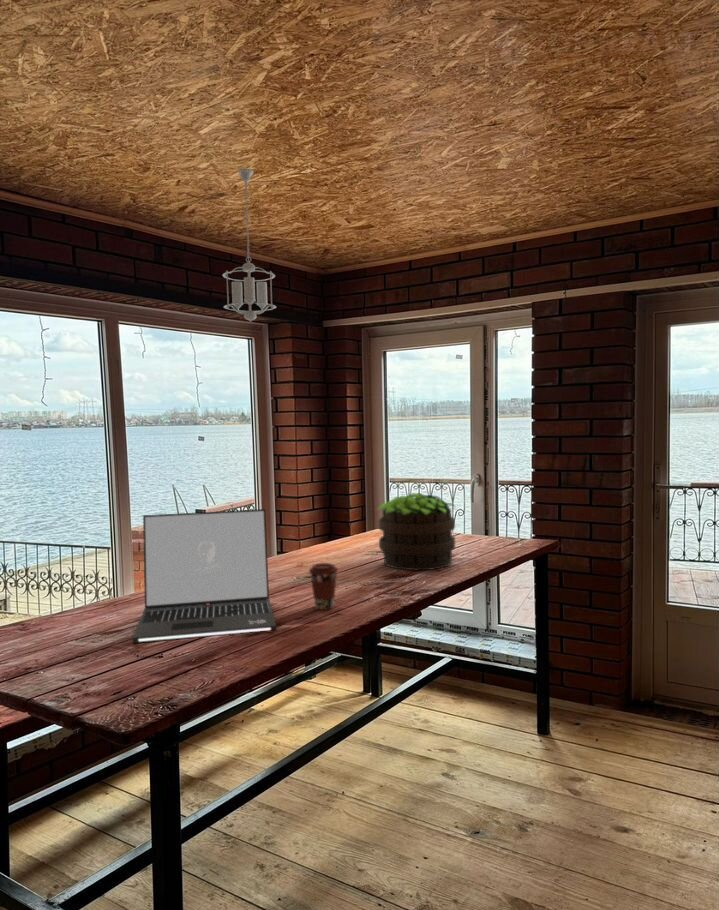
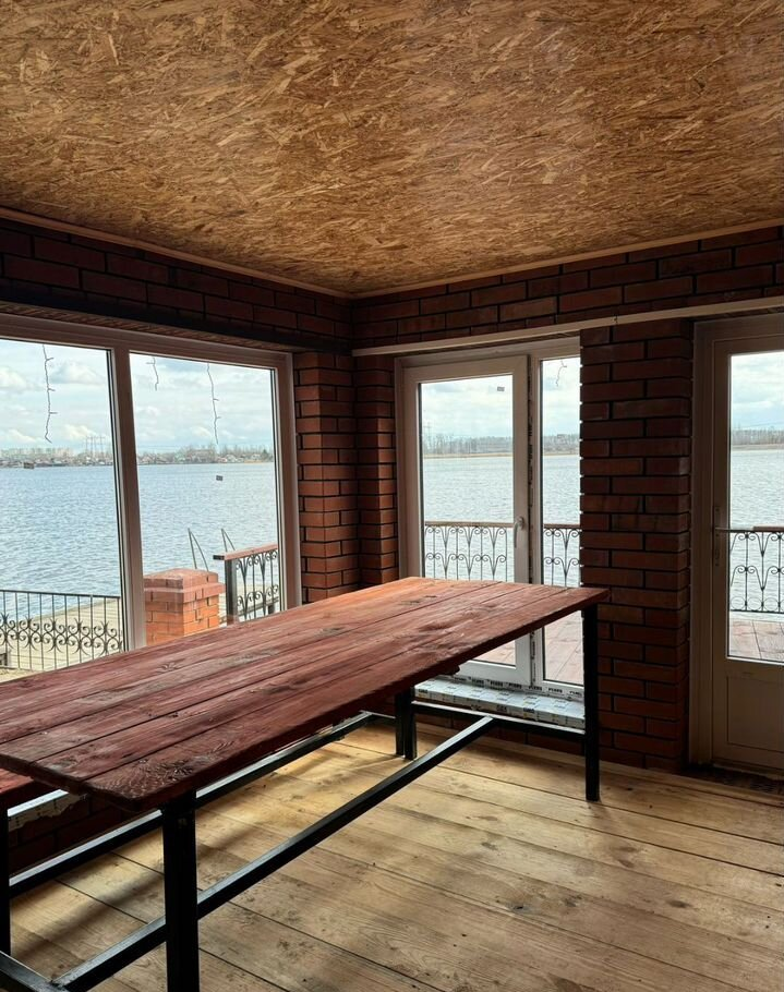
- pendant light (248, 246)
- coffee cup (323, 586)
- laptop (205, 569)
- potted plant (416, 528)
